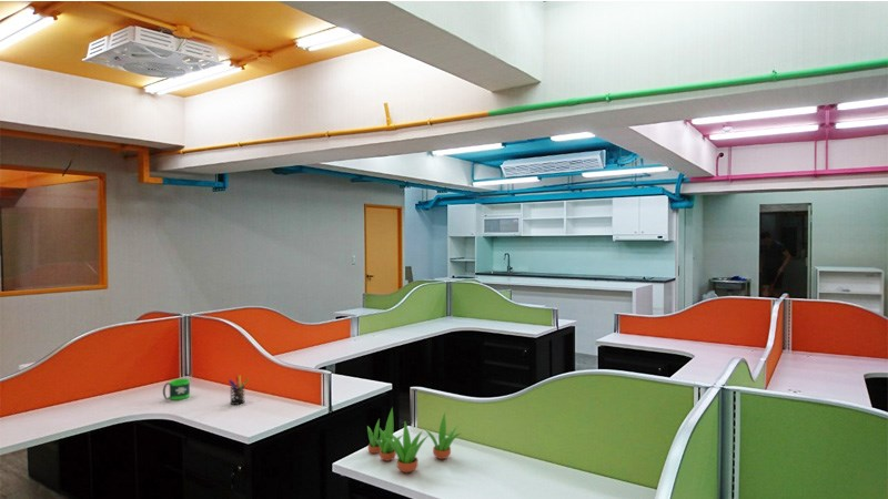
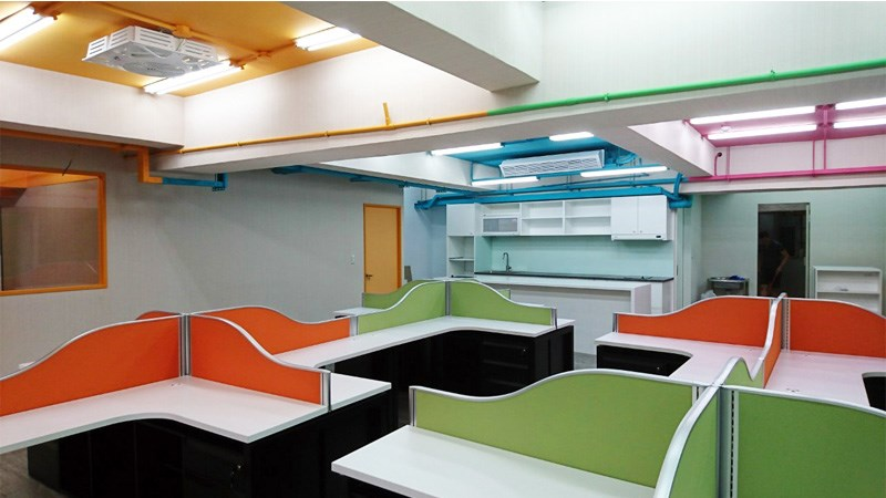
- succulent plant (406, 434)
- pen holder (239, 388)
- mug (175, 389)
